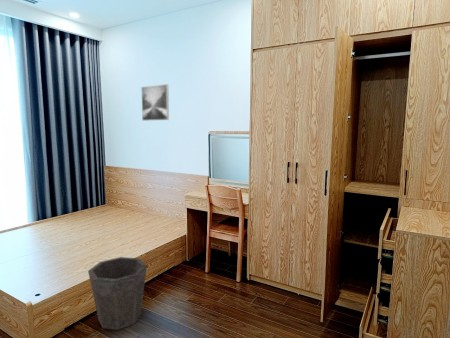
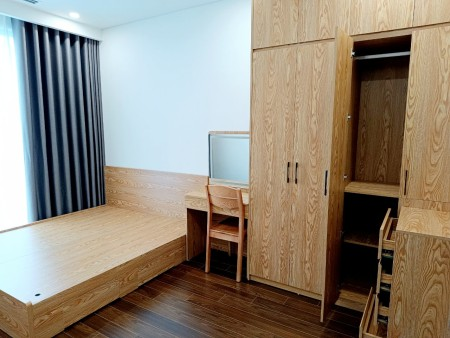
- waste bin (119, 293)
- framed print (154, 103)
